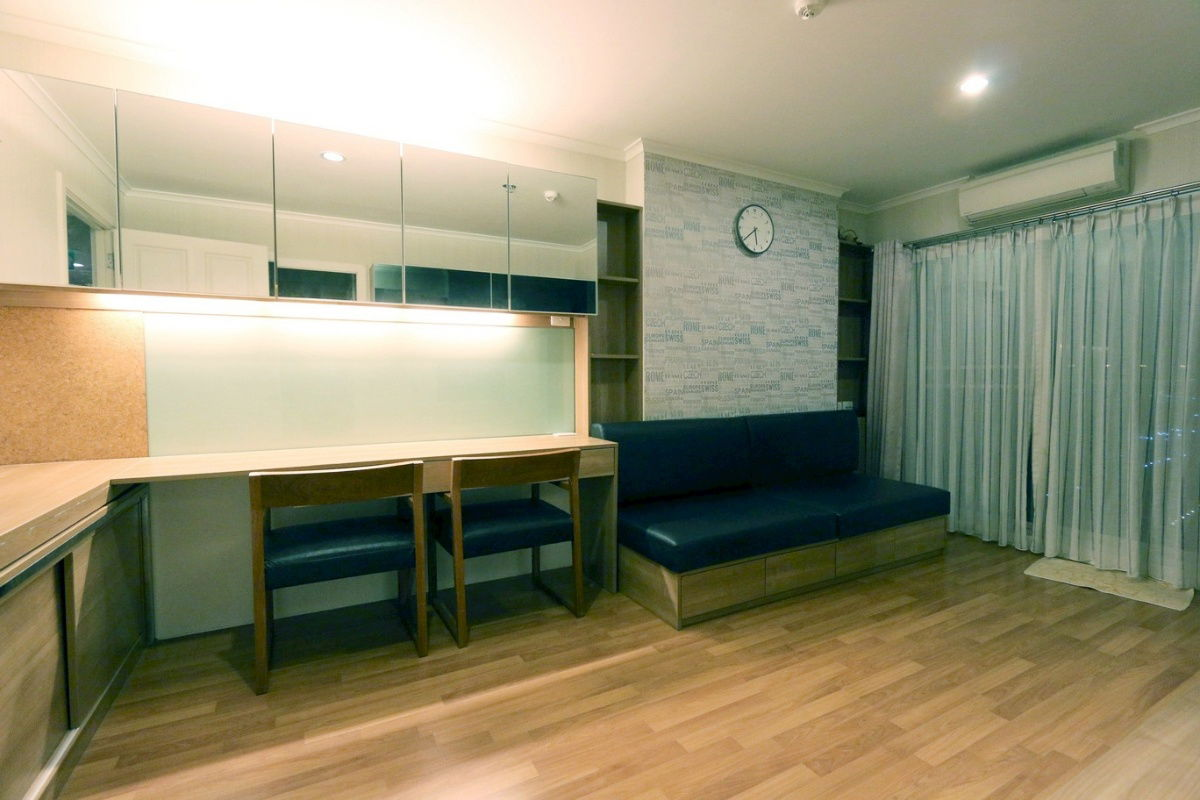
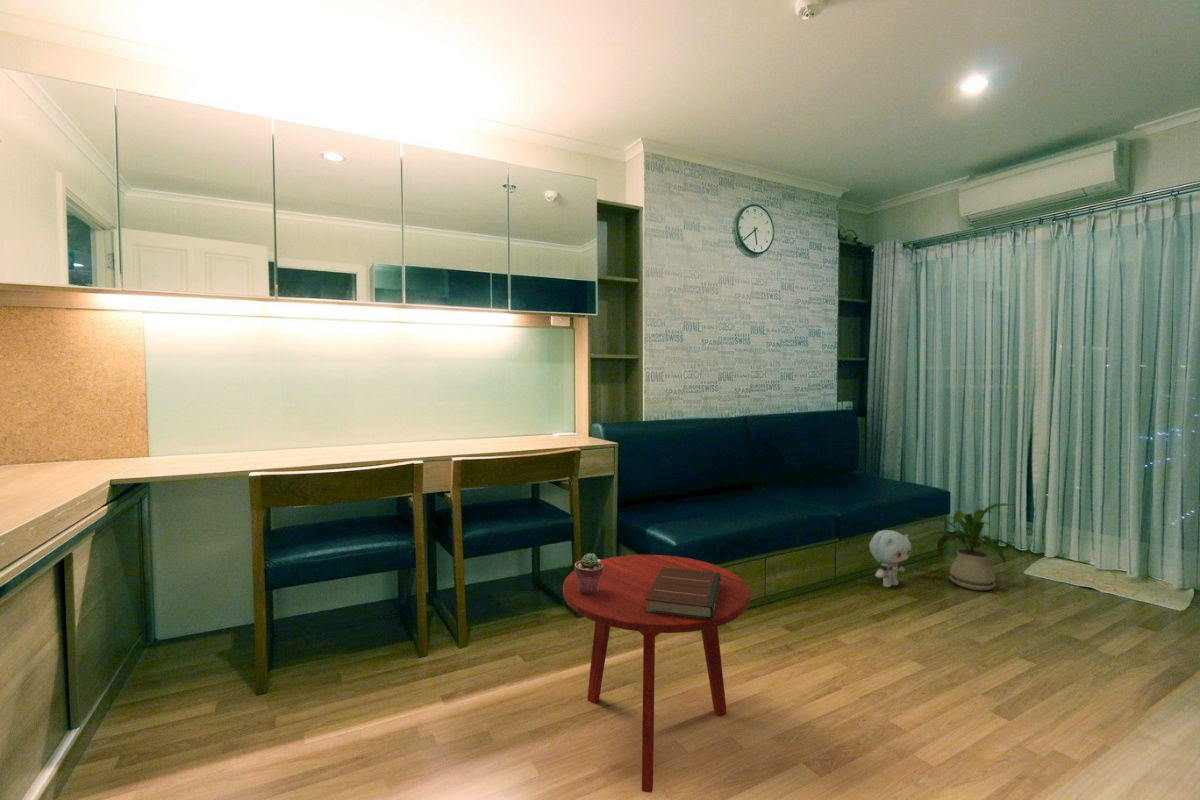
+ book (685, 590)
+ side table (654, 656)
+ plush toy (890, 558)
+ potted succulent (588, 571)
+ house plant (965, 540)
